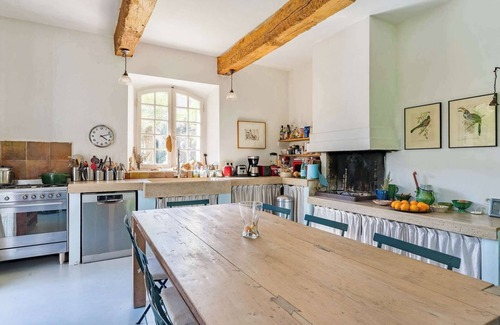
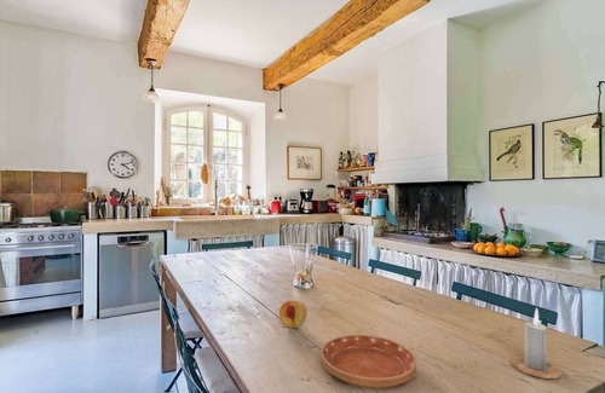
+ saucer (367, 360)
+ candle (535, 337)
+ fruit (294, 313)
